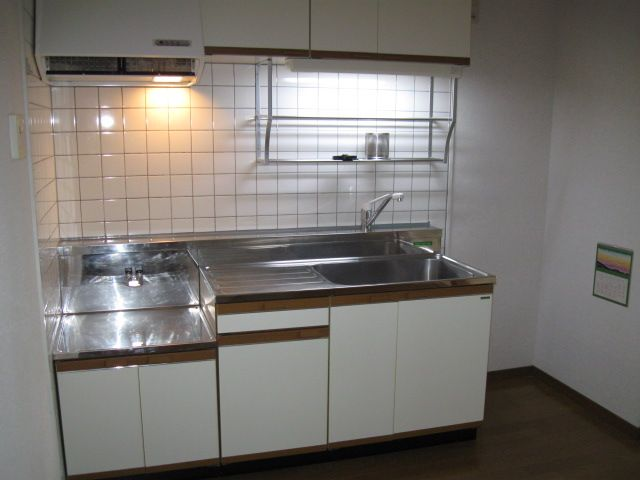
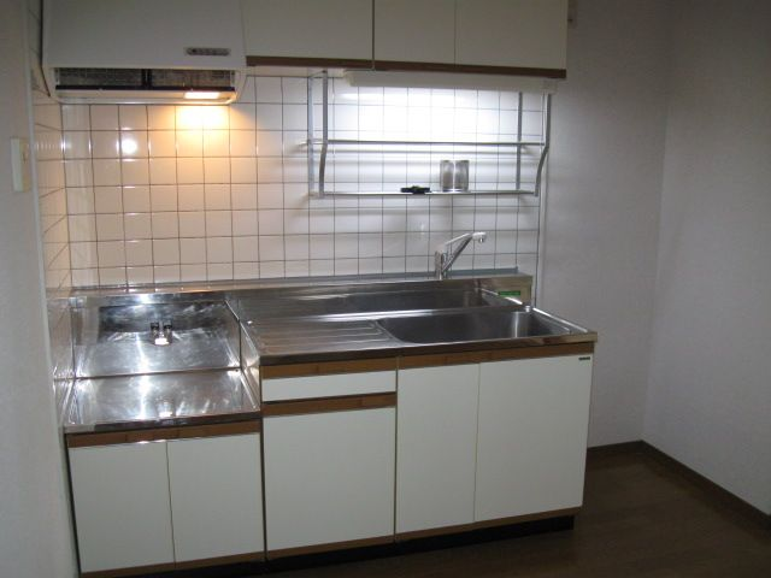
- calendar (612, 273)
